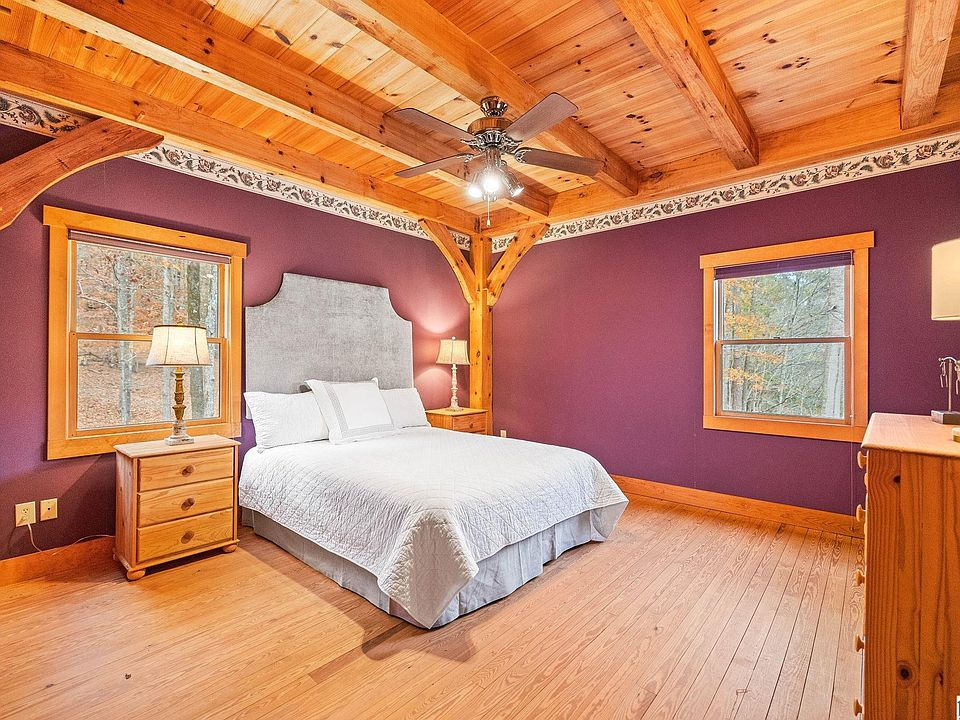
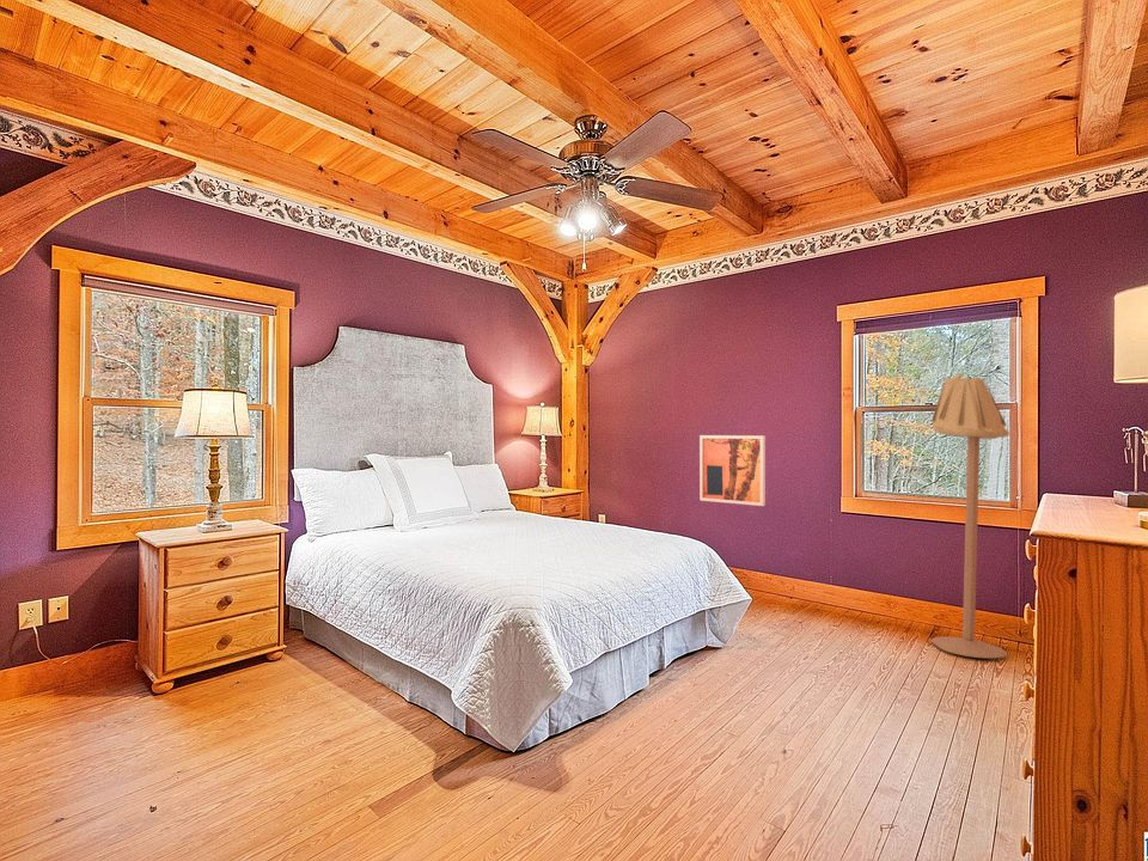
+ floor lamp (969, 508)
+ wall art (731, 469)
